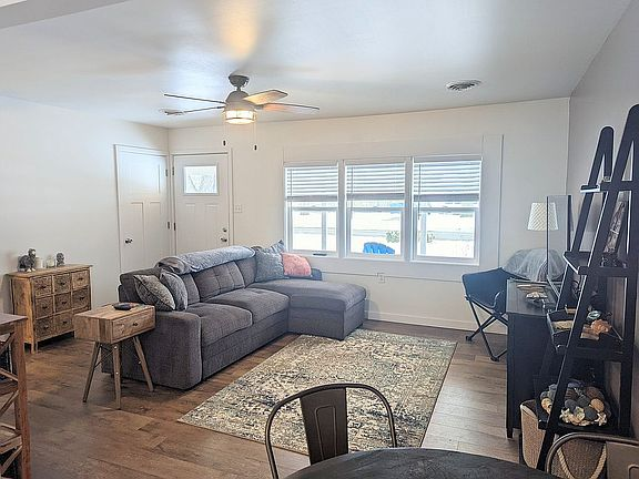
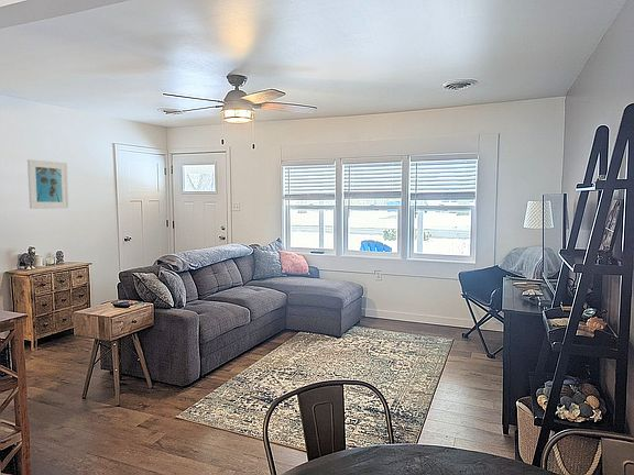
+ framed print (48, 185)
